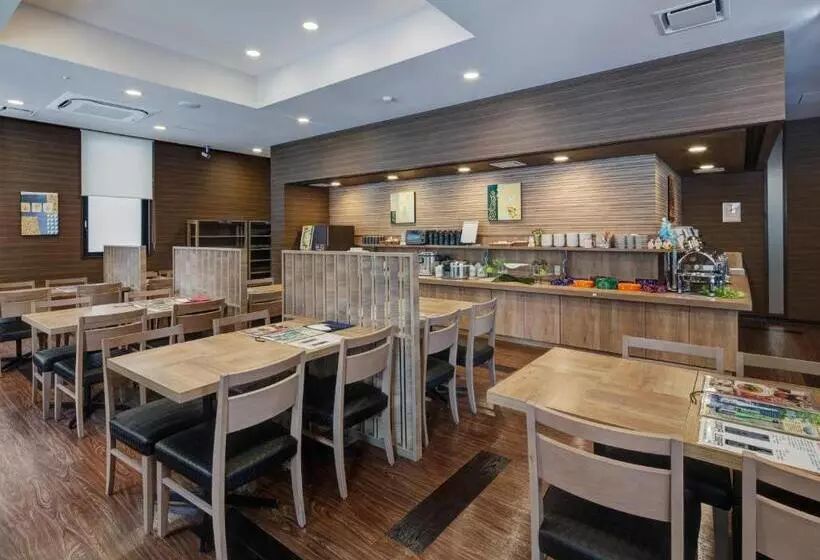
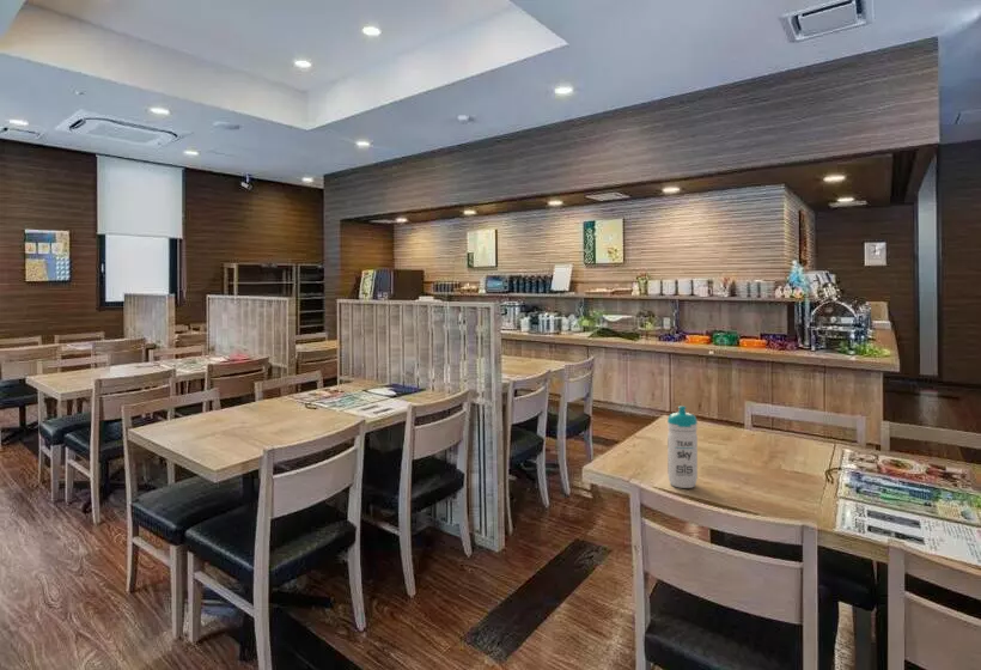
+ water bottle (682, 445)
